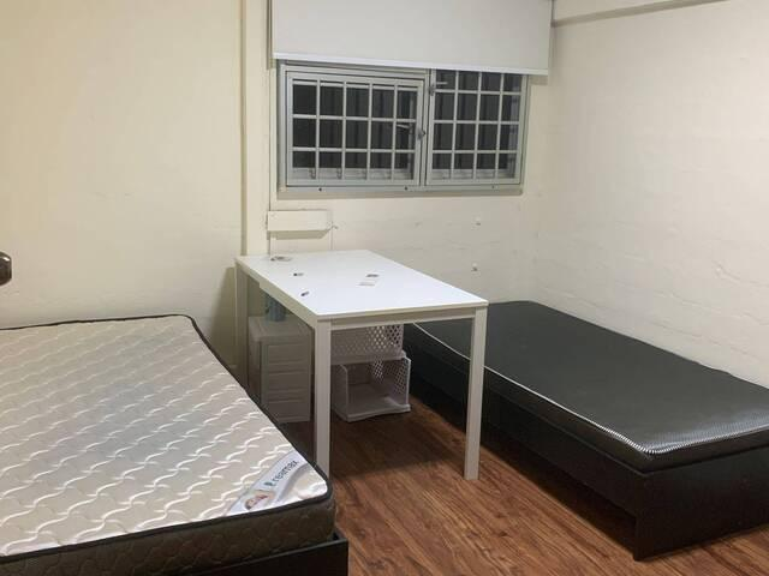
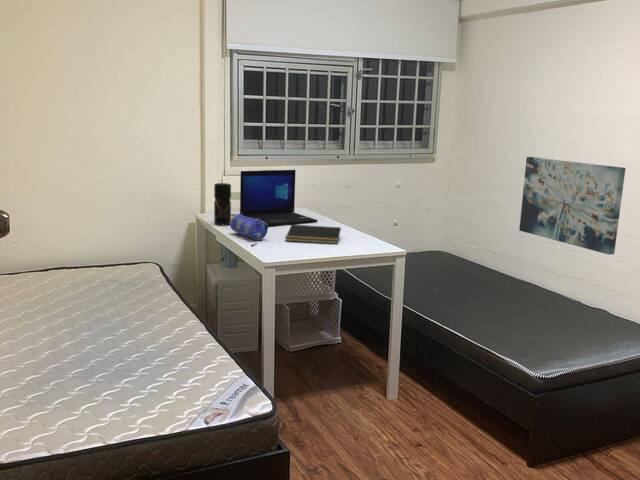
+ pencil case (248, 226)
+ wall art (567, 202)
+ laptop (279, 196)
+ pepper grinder (222, 204)
+ notepad (313, 233)
